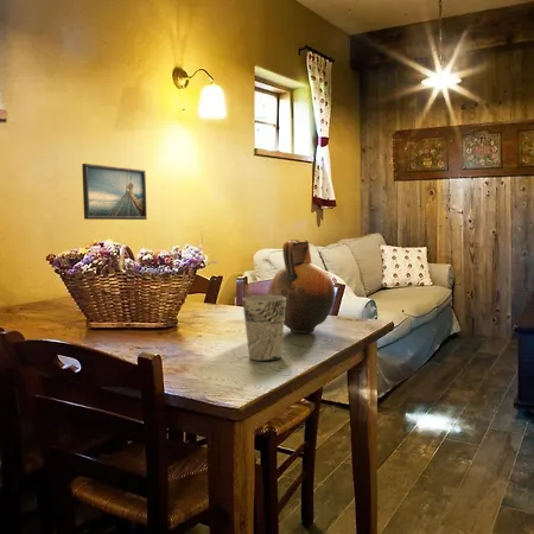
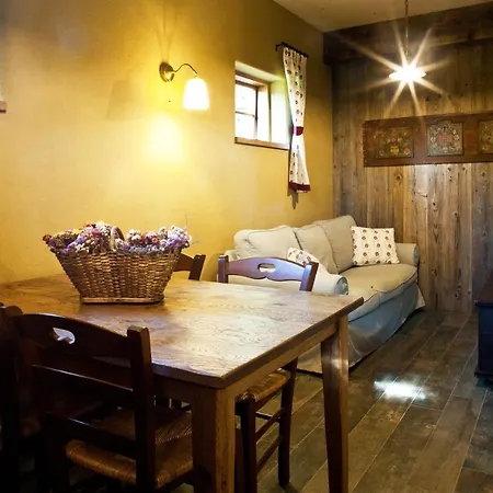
- ceramic pitcher (301, 285)
- cup (265, 328)
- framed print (116, 192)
